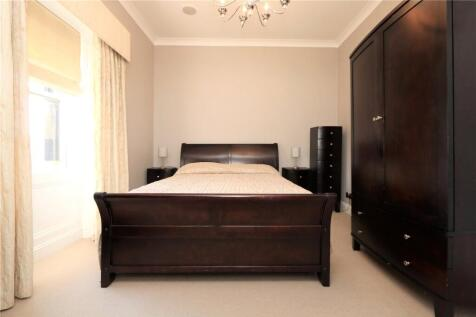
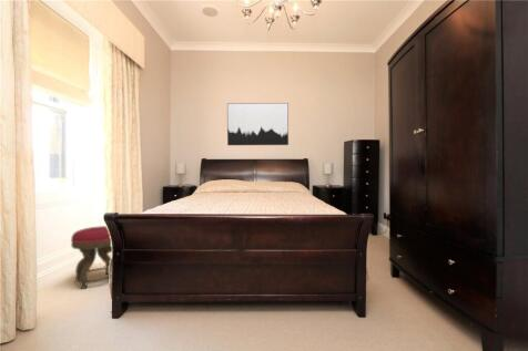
+ stool (95, 255)
+ wall art (257, 124)
